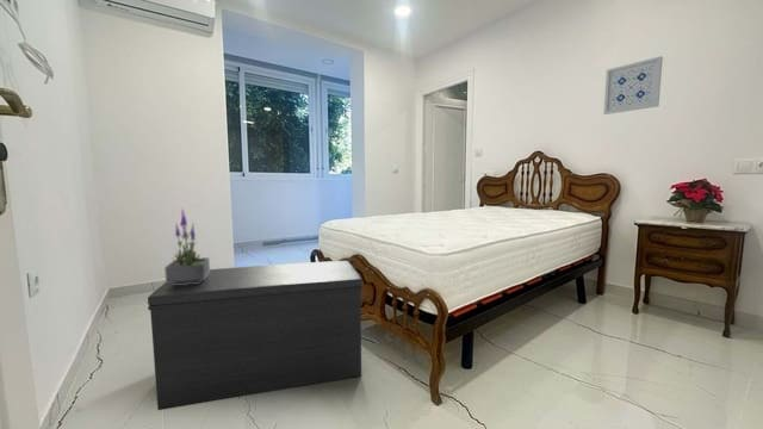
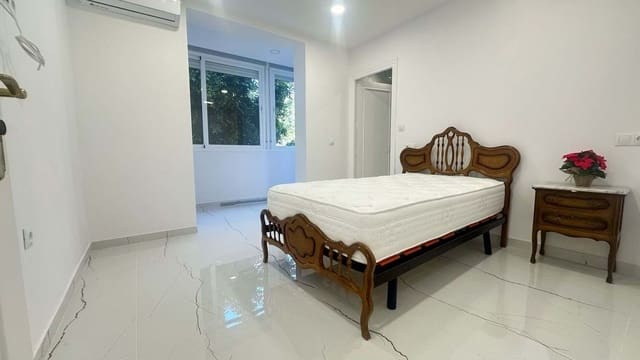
- potted plant (186, 243)
- bench (268, 322)
- wall art (631, 87)
